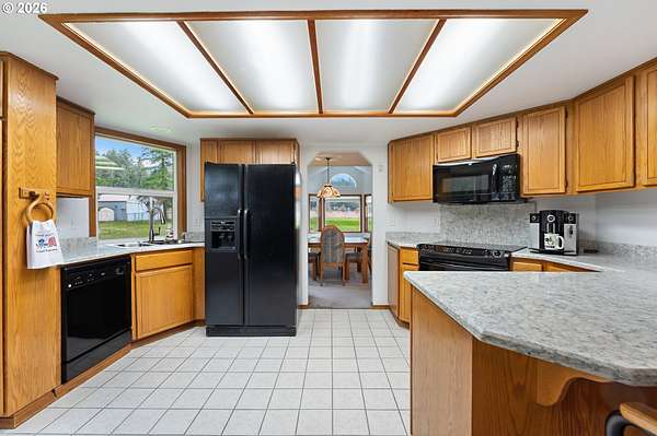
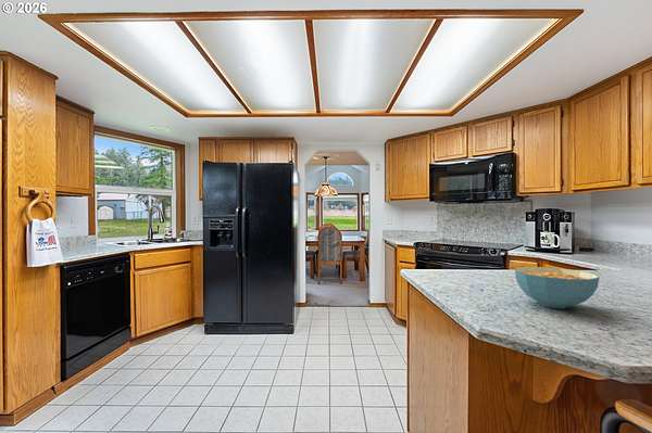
+ cereal bowl (553, 289)
